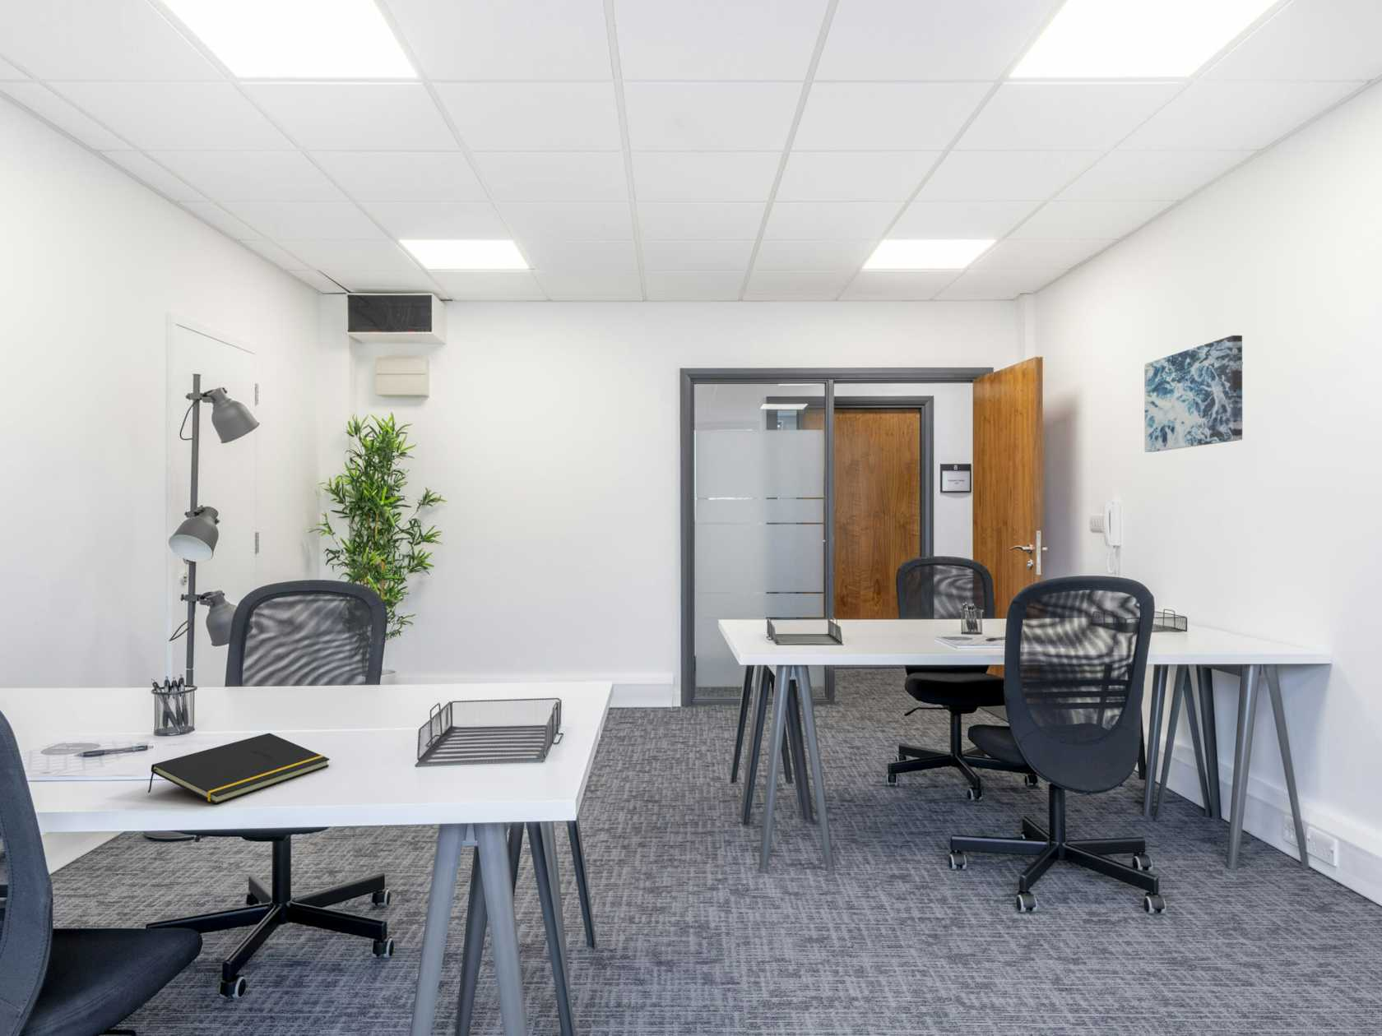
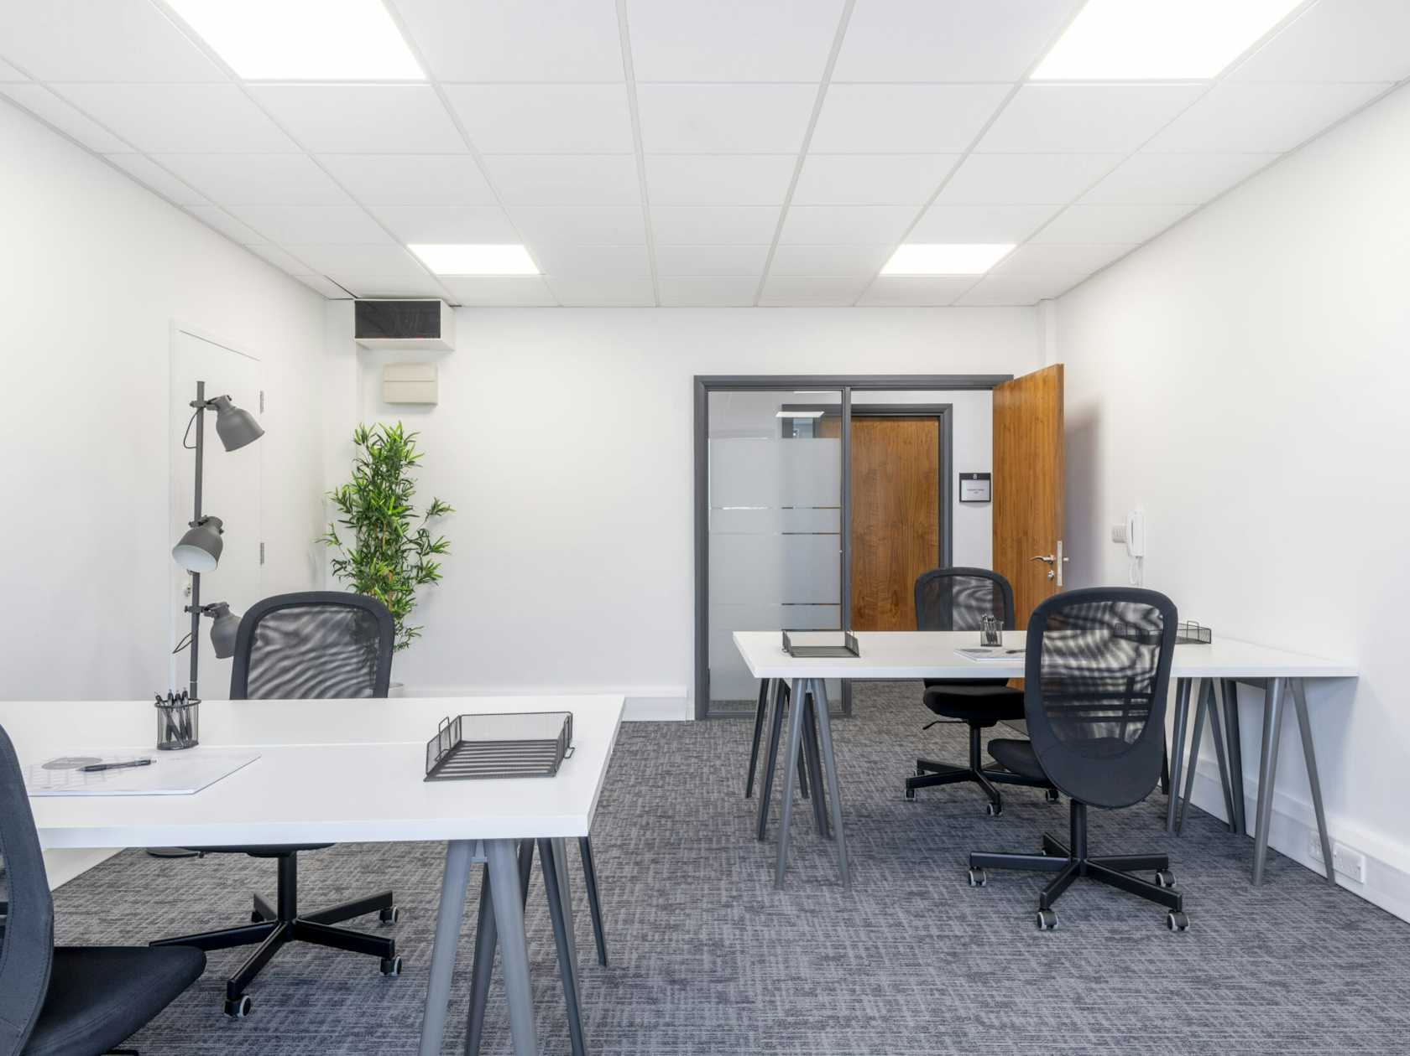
- wall art (1189, 398)
- notepad (245, 765)
